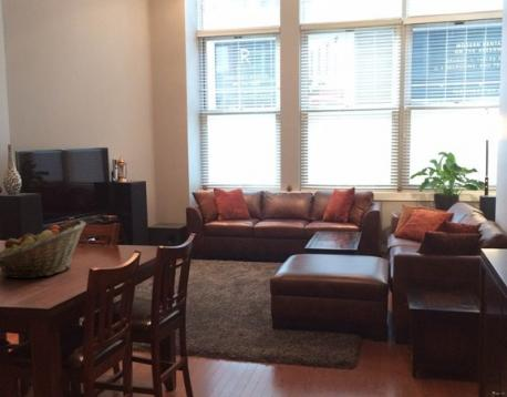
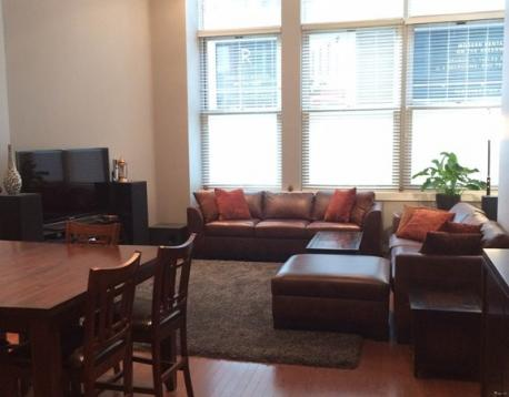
- fruit basket (41, 247)
